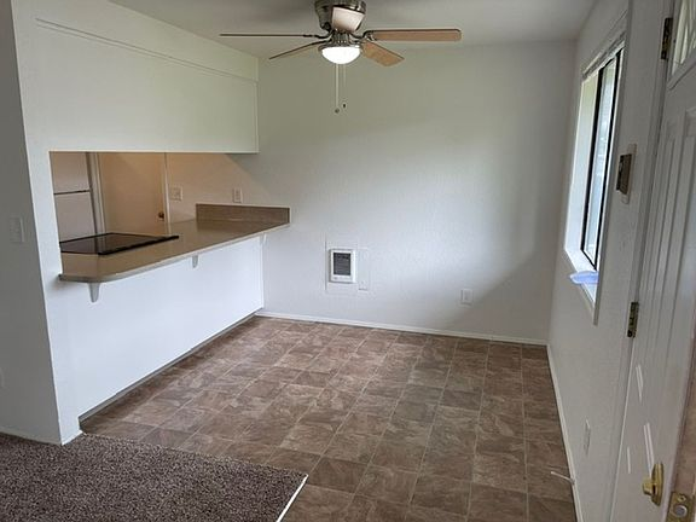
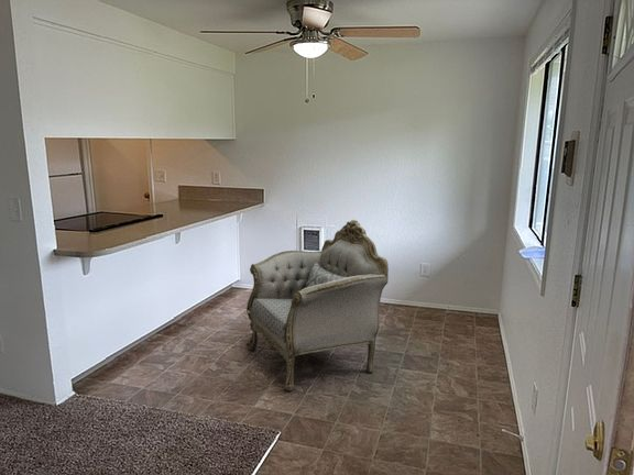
+ armchair (310, 292)
